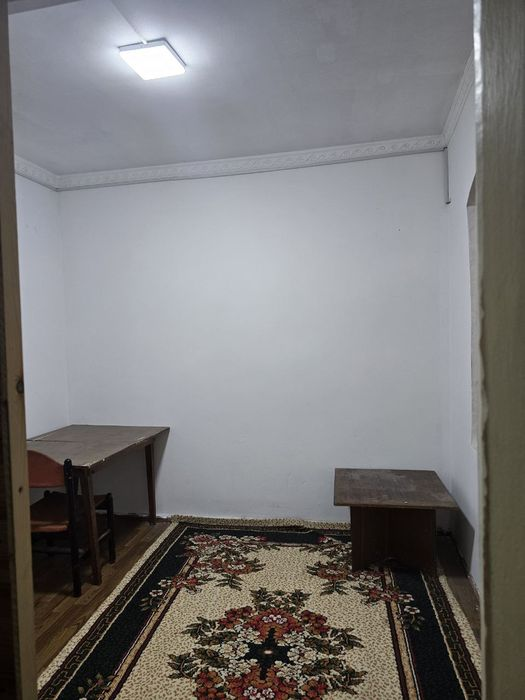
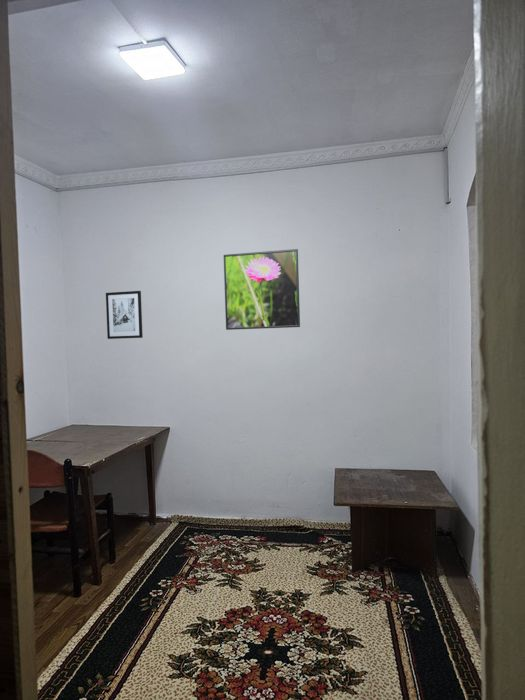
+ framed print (261, 290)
+ wall art (124, 315)
